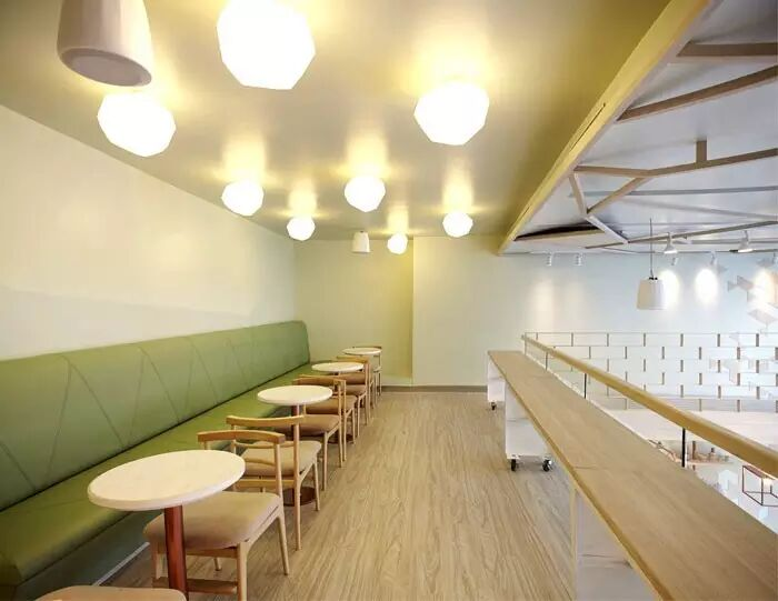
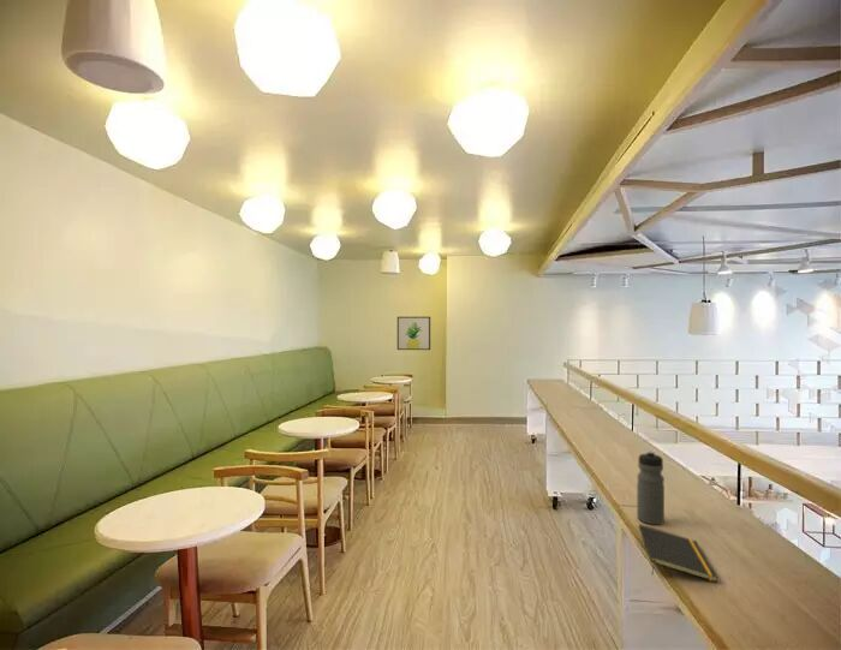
+ notepad (674, 550)
+ wall art (413, 333)
+ water bottle (650, 485)
